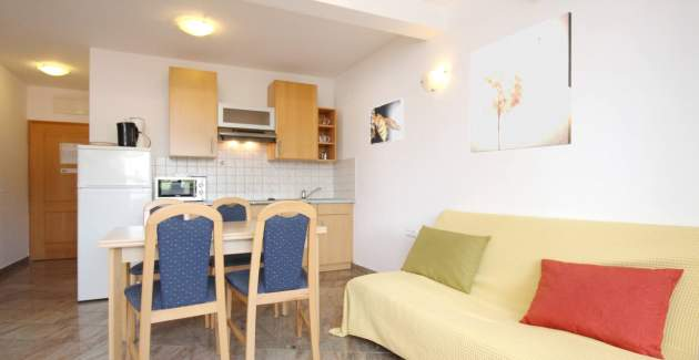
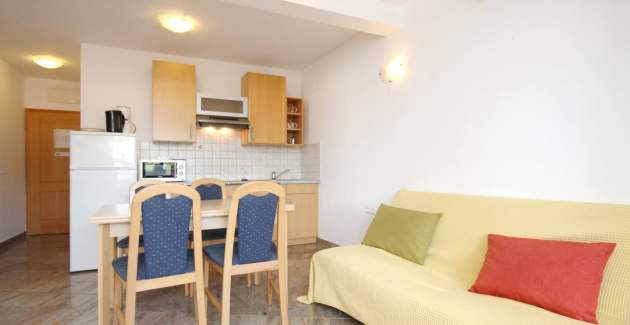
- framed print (385, 123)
- wall art (514, 92)
